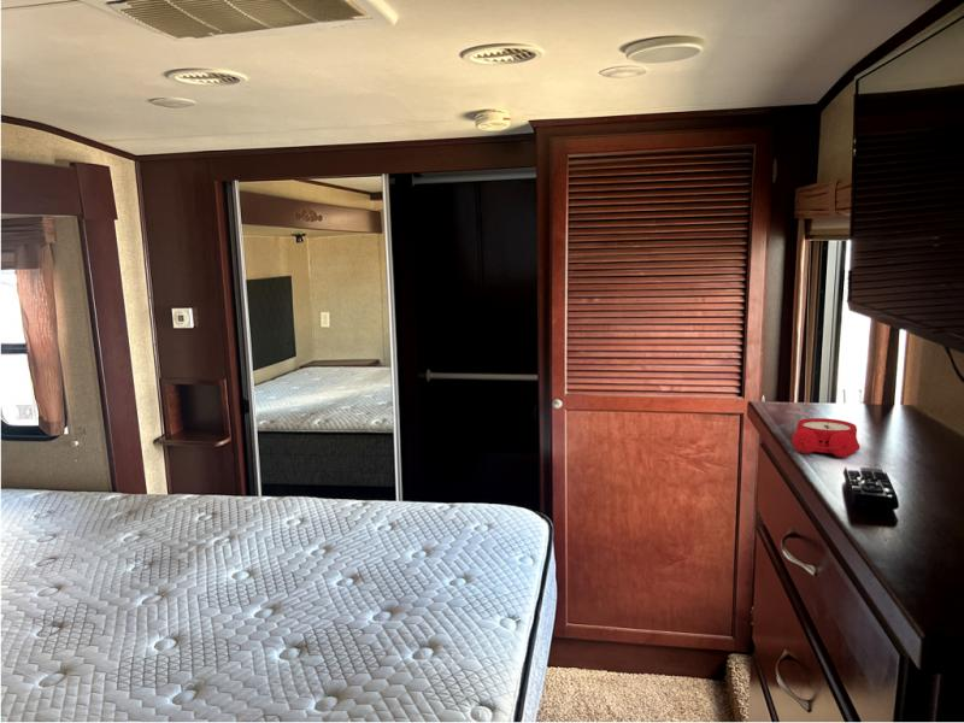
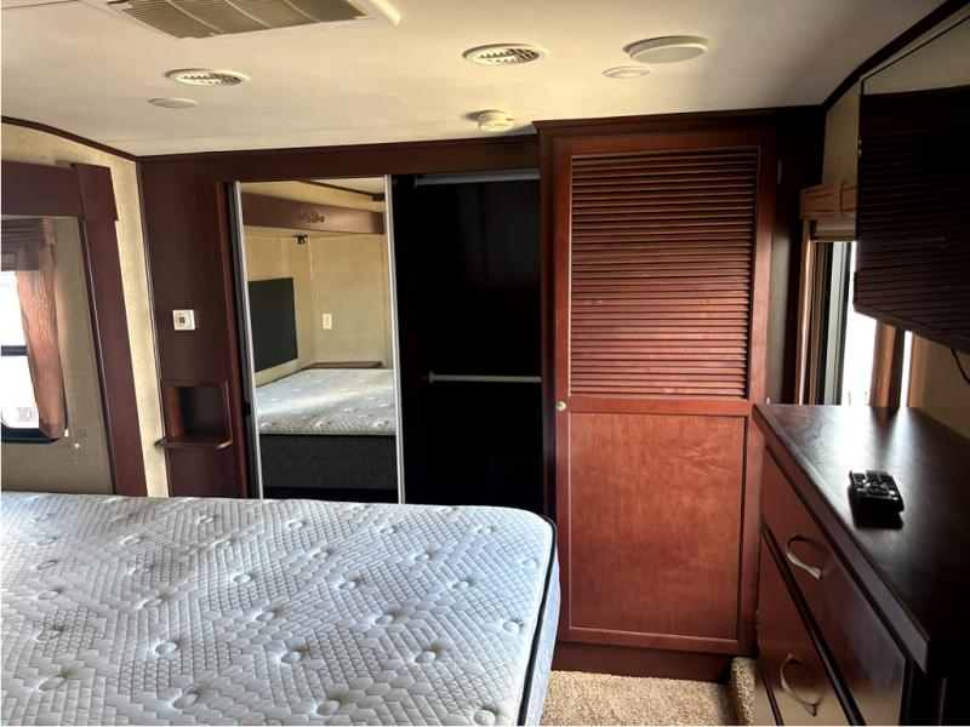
- alarm clock (824, 437)
